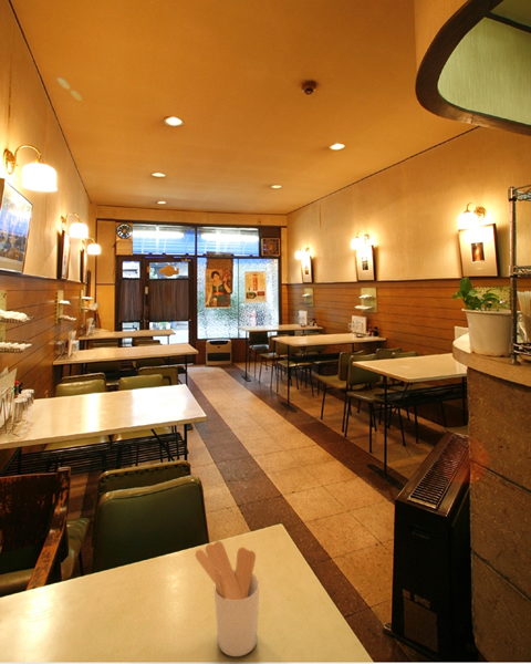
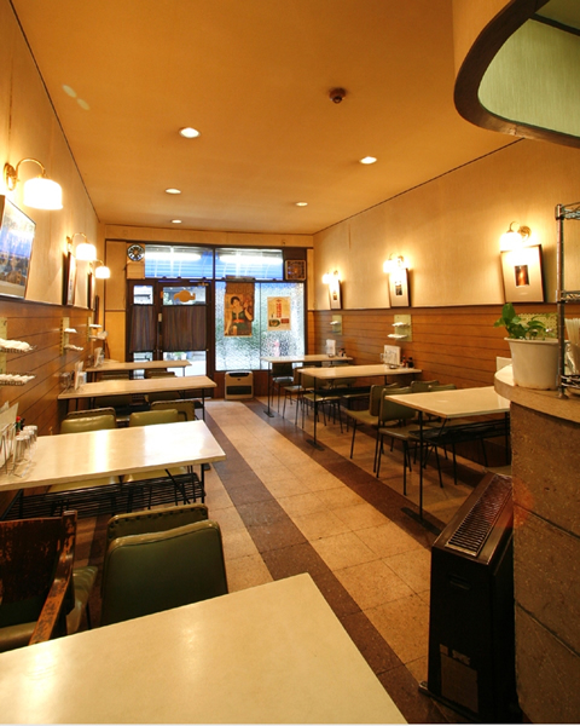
- utensil holder (228, 593)
